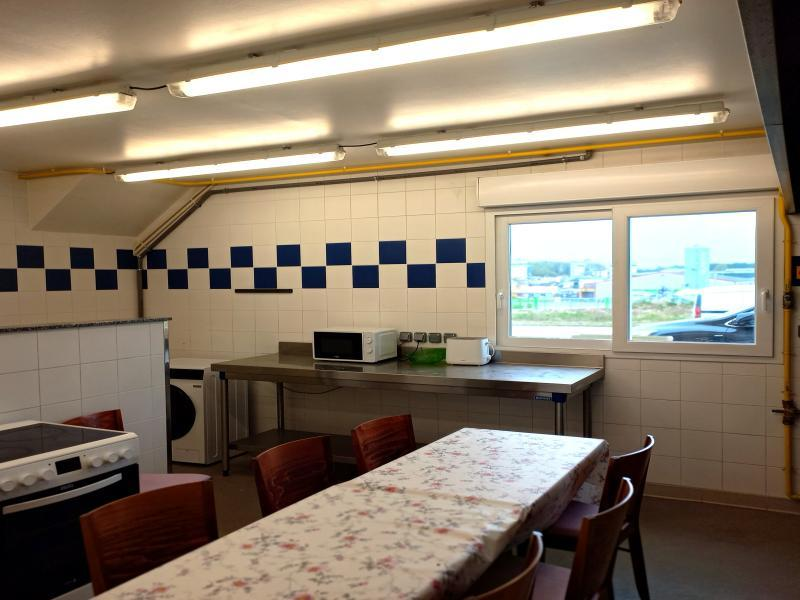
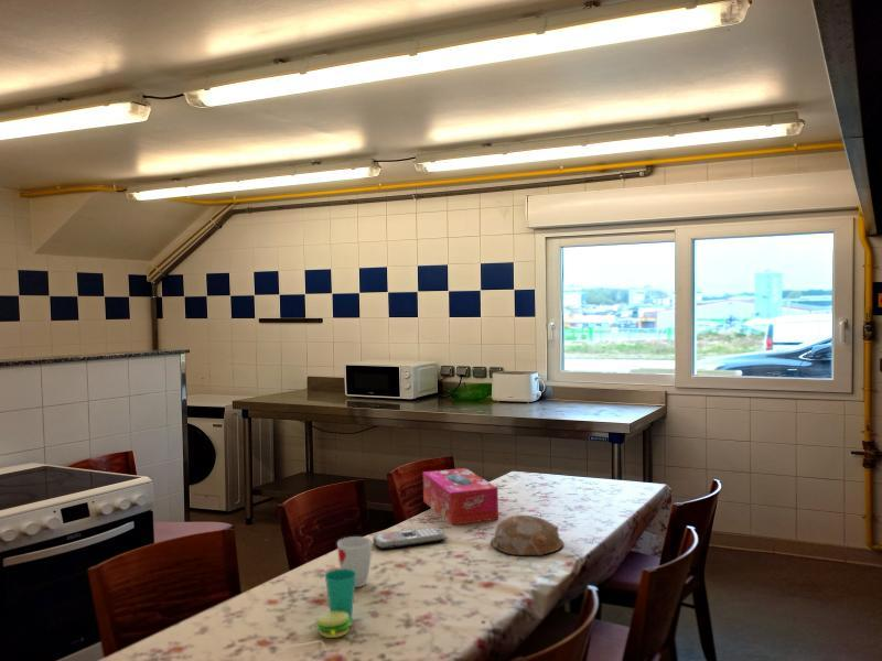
+ tissue box (459, 495)
+ cup (355, 562)
+ remote control (409, 538)
+ bowl (527, 530)
+ cup (336, 603)
